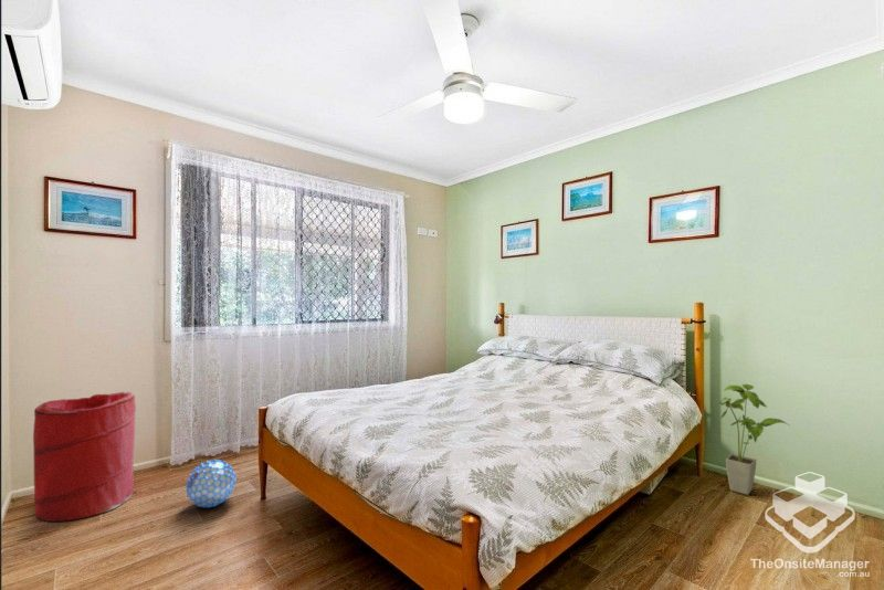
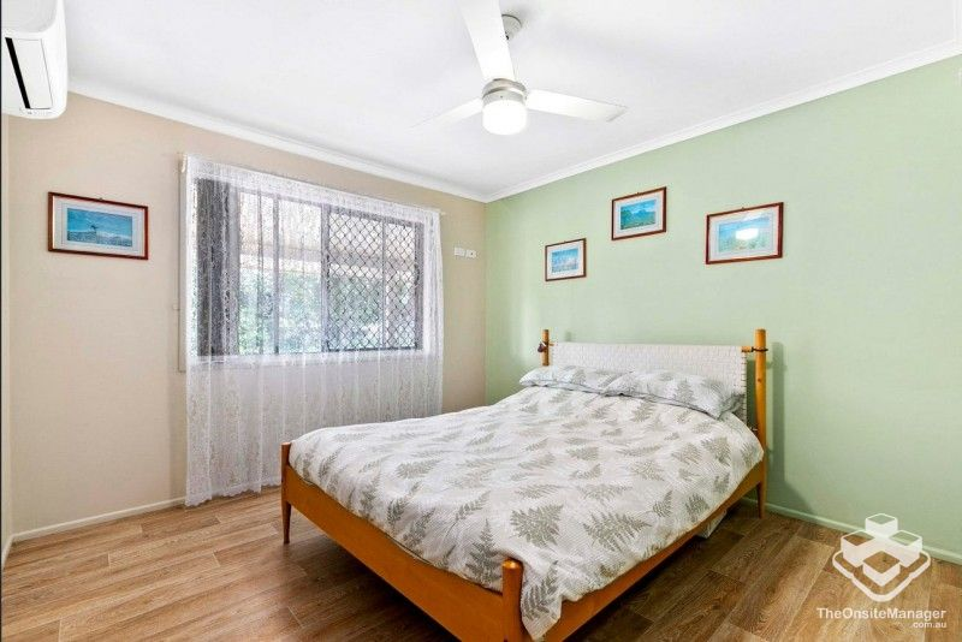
- ball (211, 483)
- house plant (749, 439)
- laundry hamper (87, 449)
